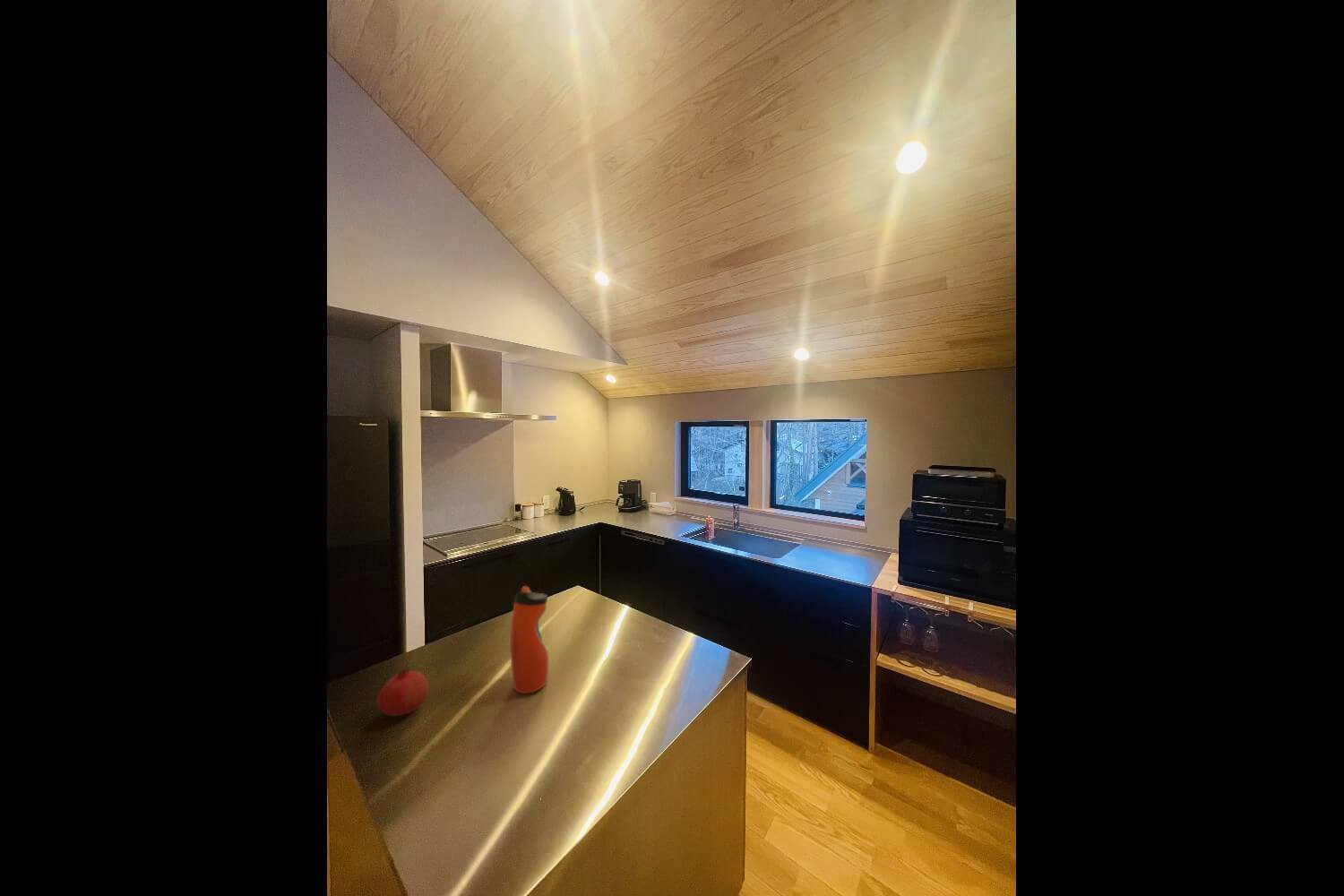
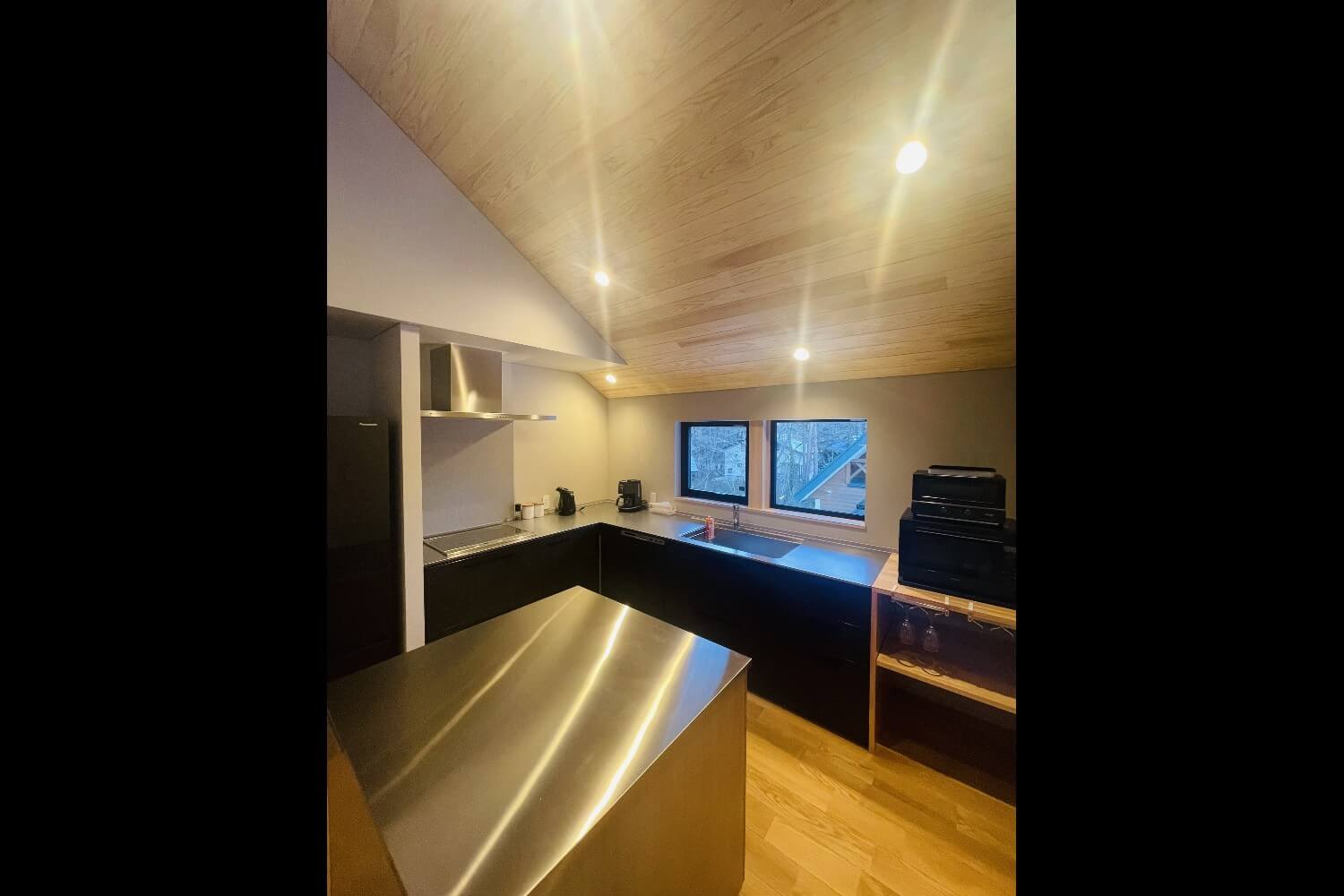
- fruit (404, 689)
- water bottle (530, 635)
